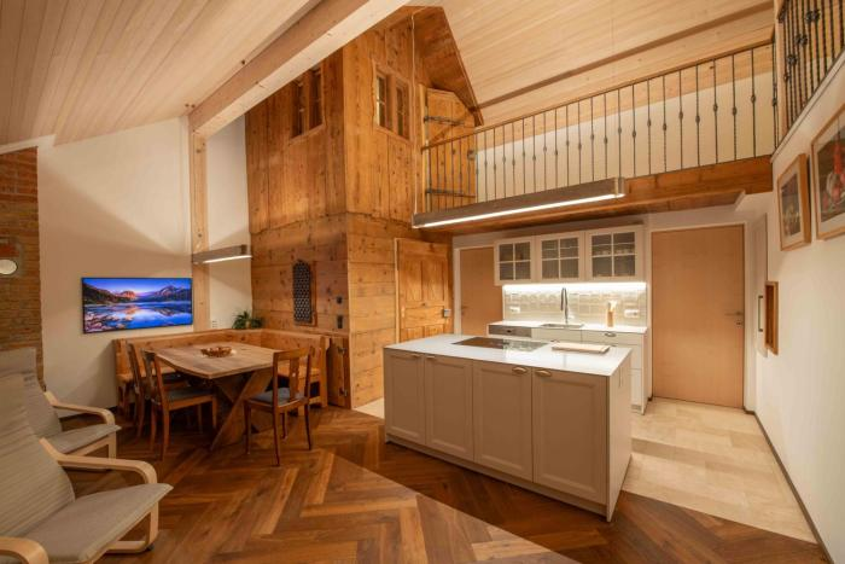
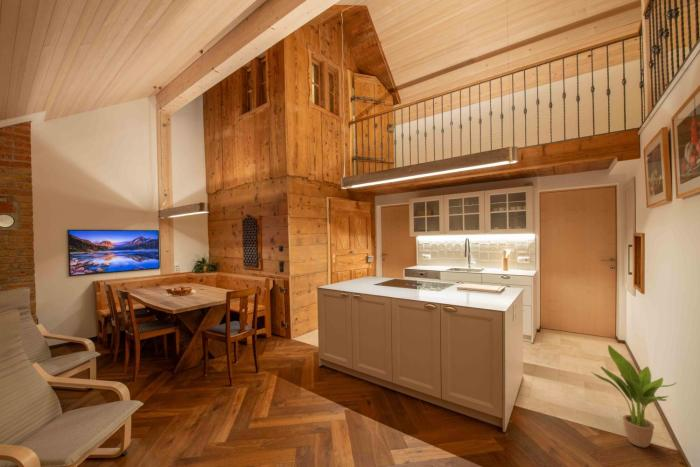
+ potted plant (629, 399)
